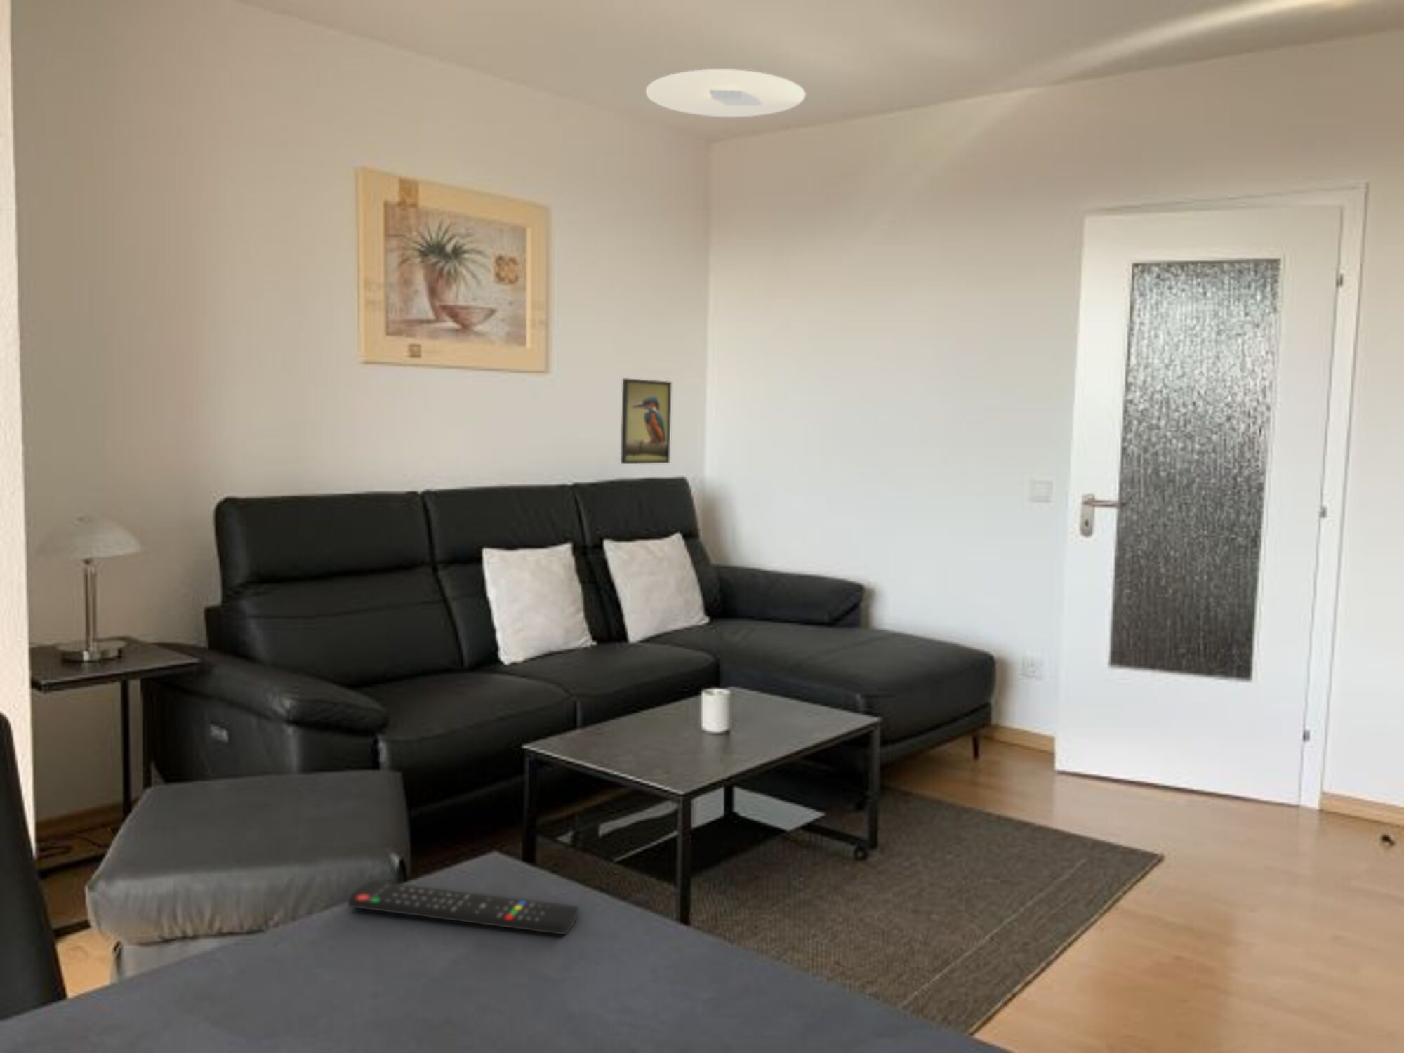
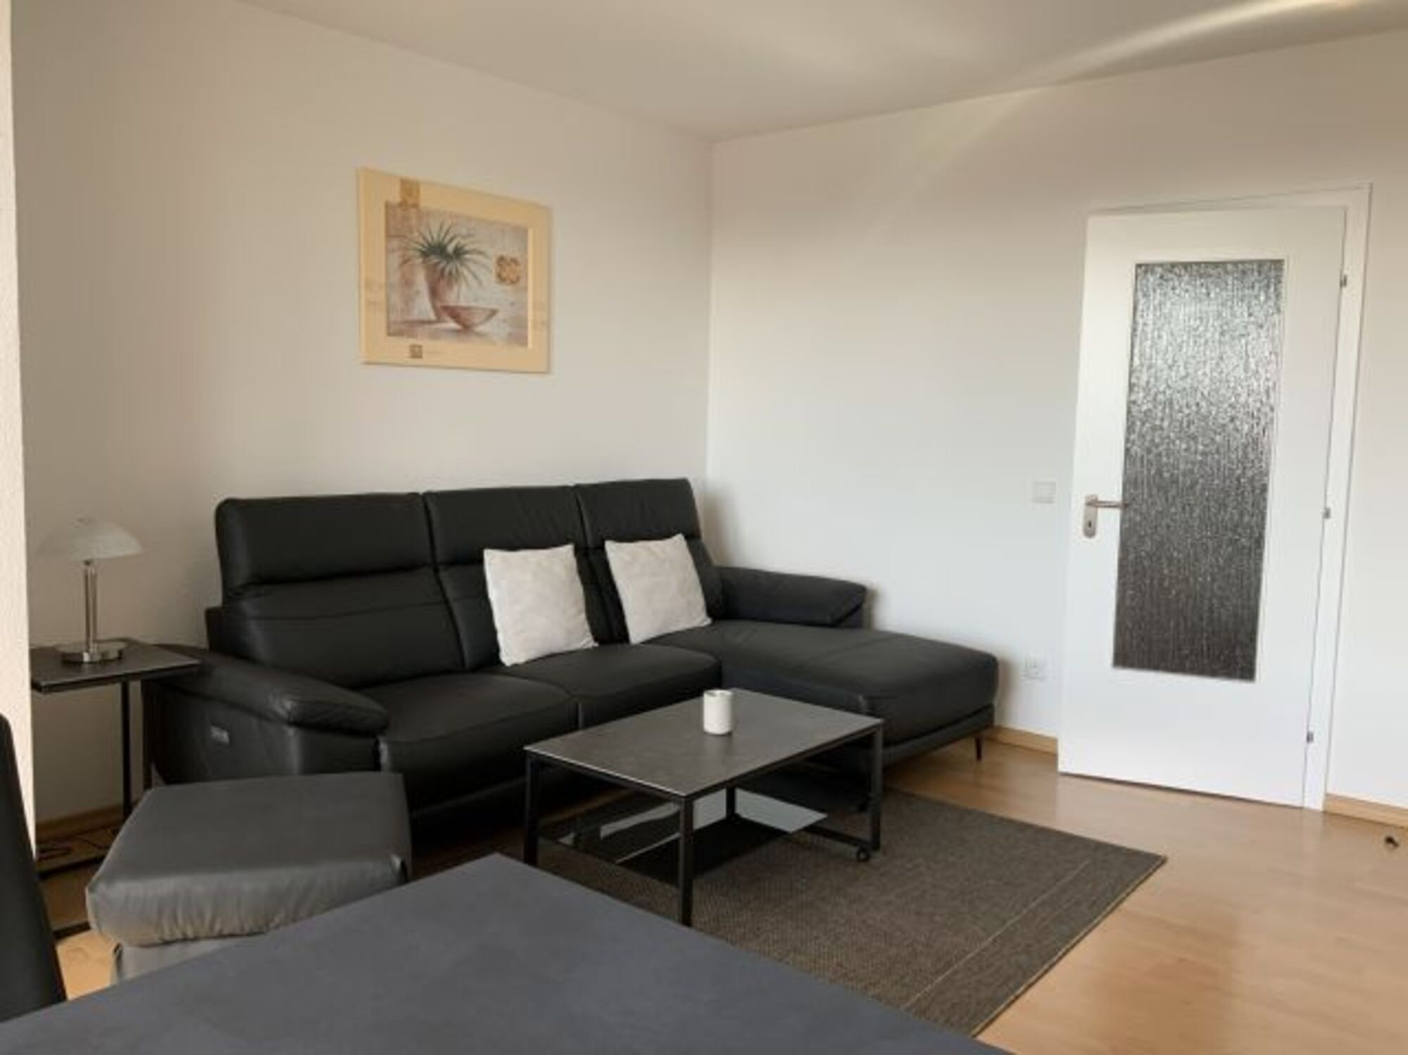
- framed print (647, 421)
- remote control (461, 909)
- ceiling light (725, 86)
